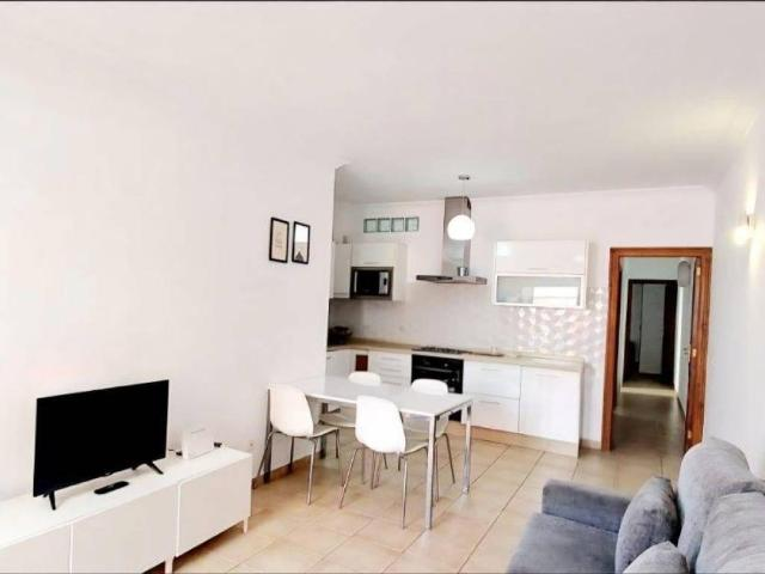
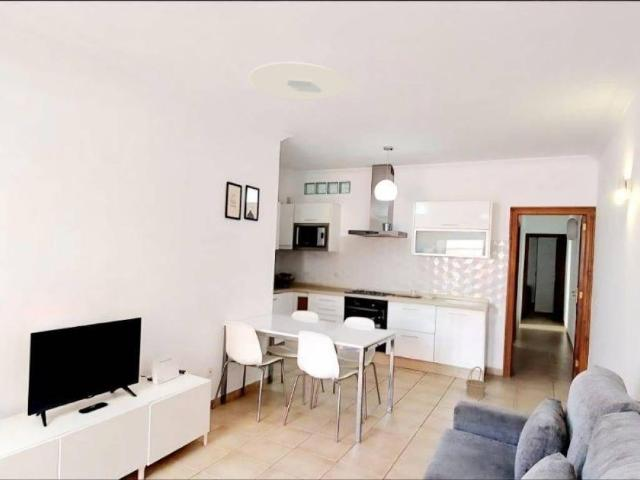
+ basket (476, 381)
+ ceiling light (298, 79)
